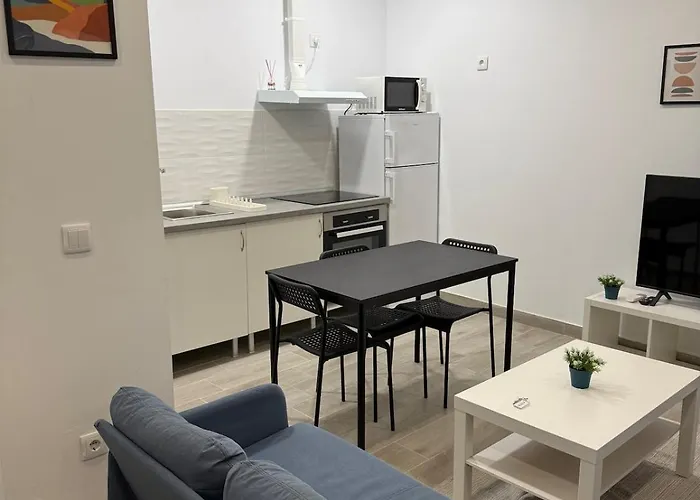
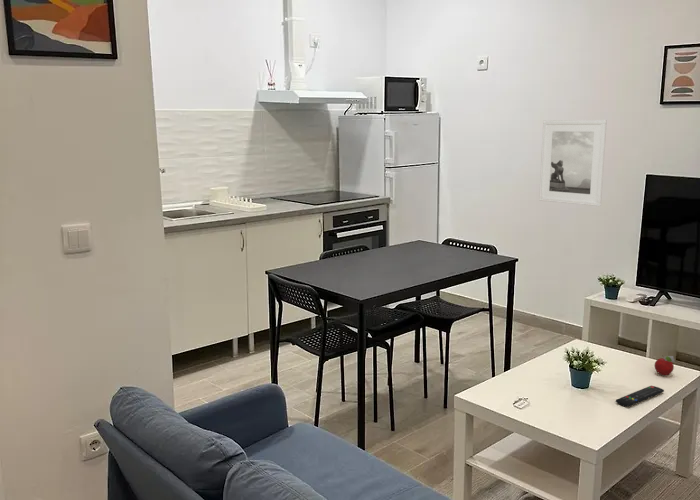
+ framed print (571, 162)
+ fruit (666, 363)
+ remote control (640, 396)
